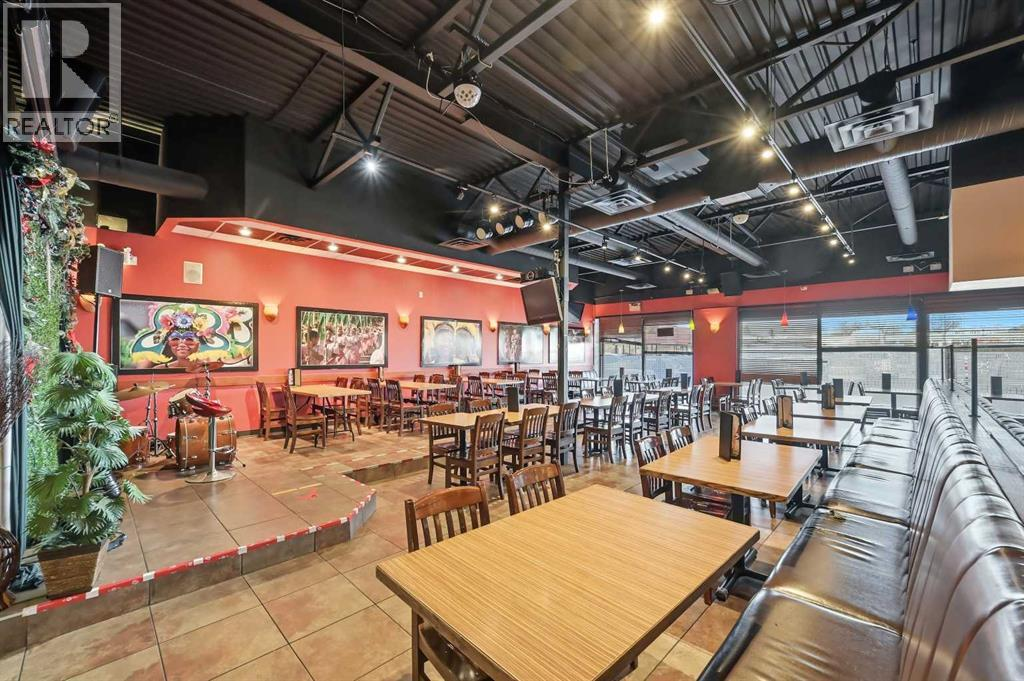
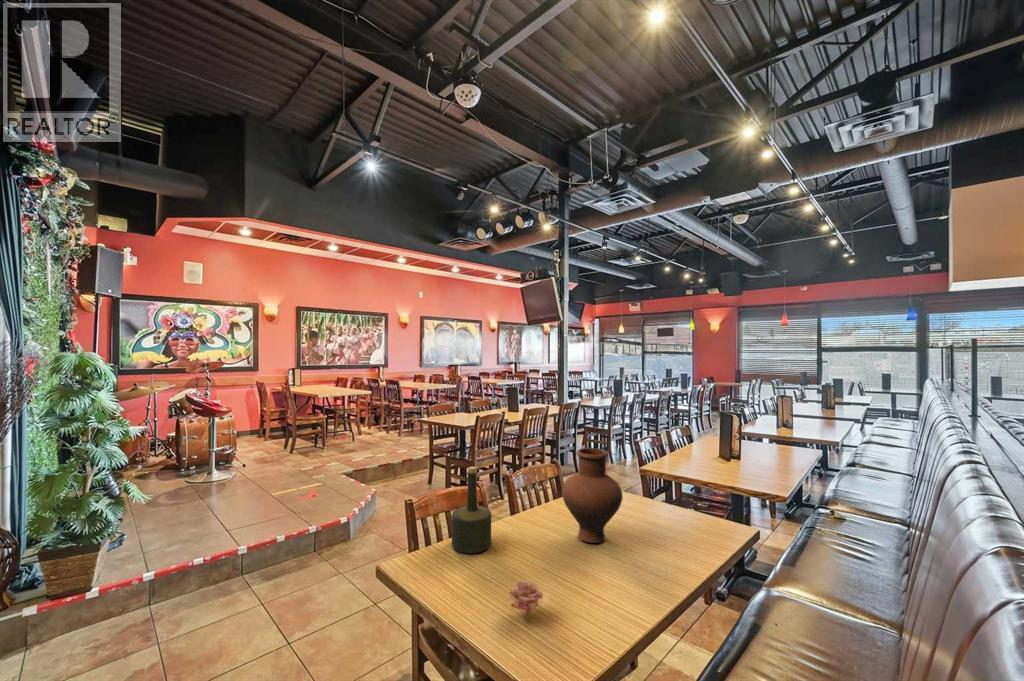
+ wine bottle (471, 506)
+ flower (525, 600)
+ vase (591, 494)
